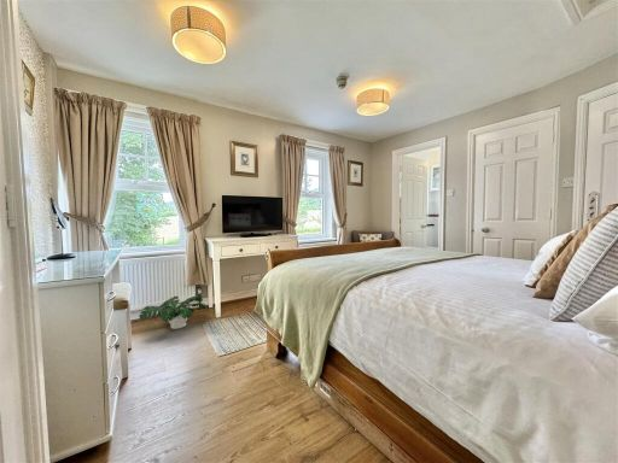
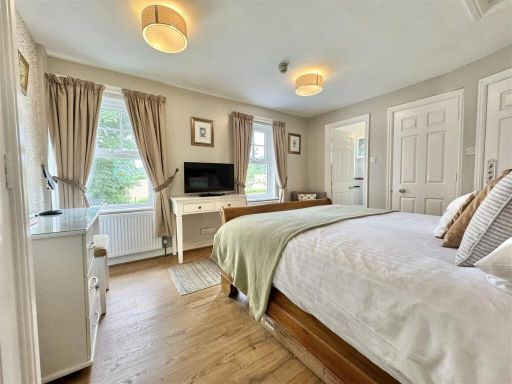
- potted plant (174, 315)
